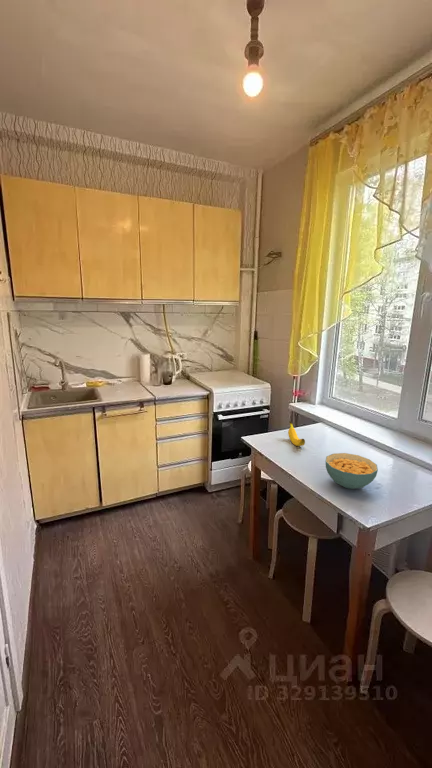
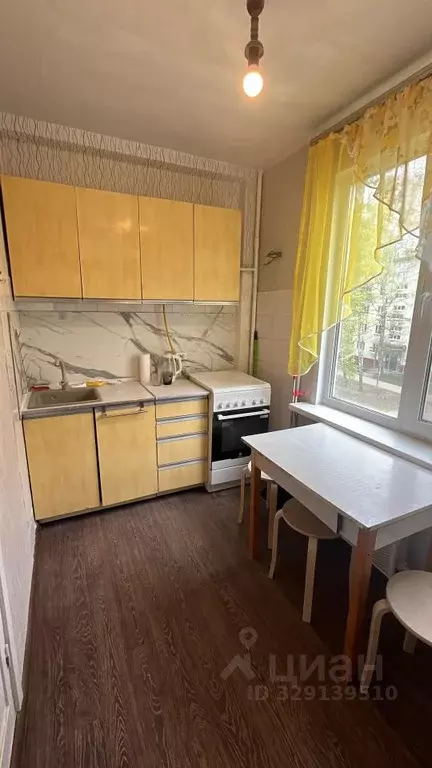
- cereal bowl (349, 474)
- banana (296, 434)
